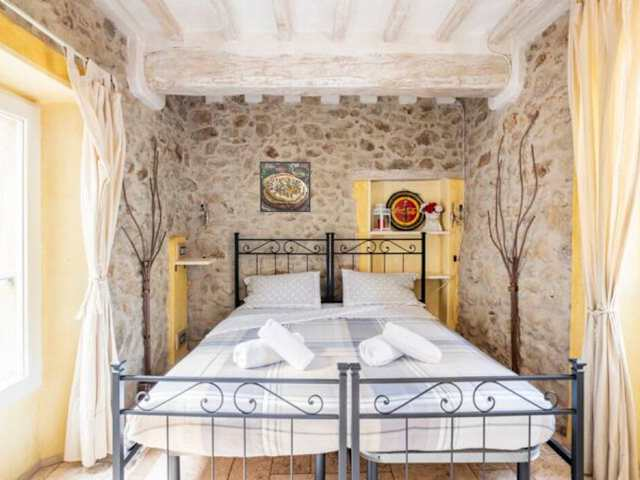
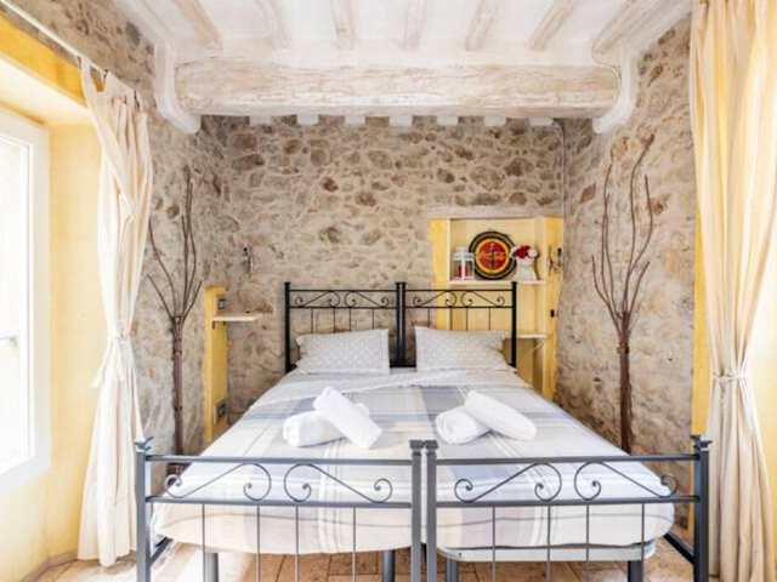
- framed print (285, 187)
